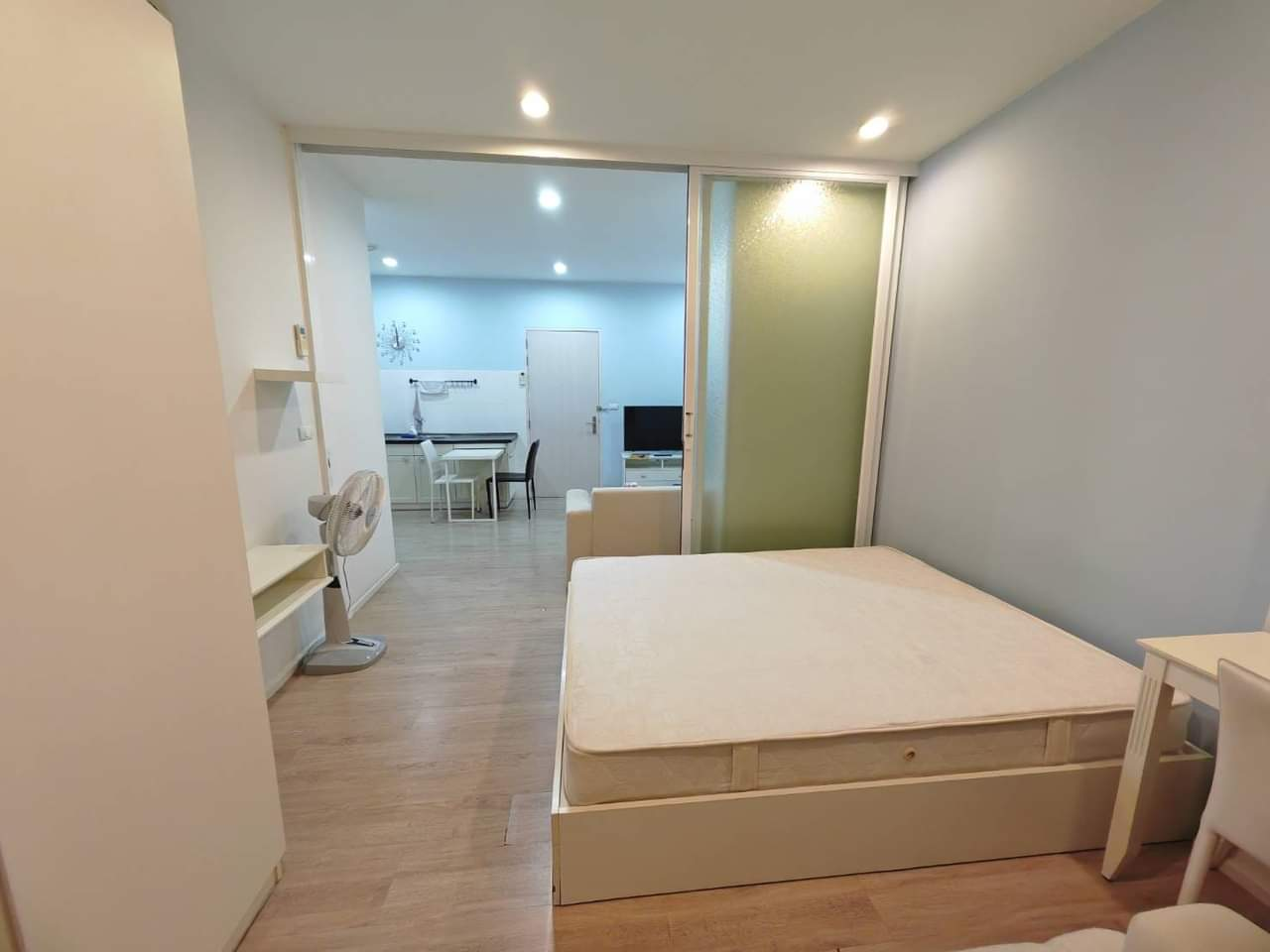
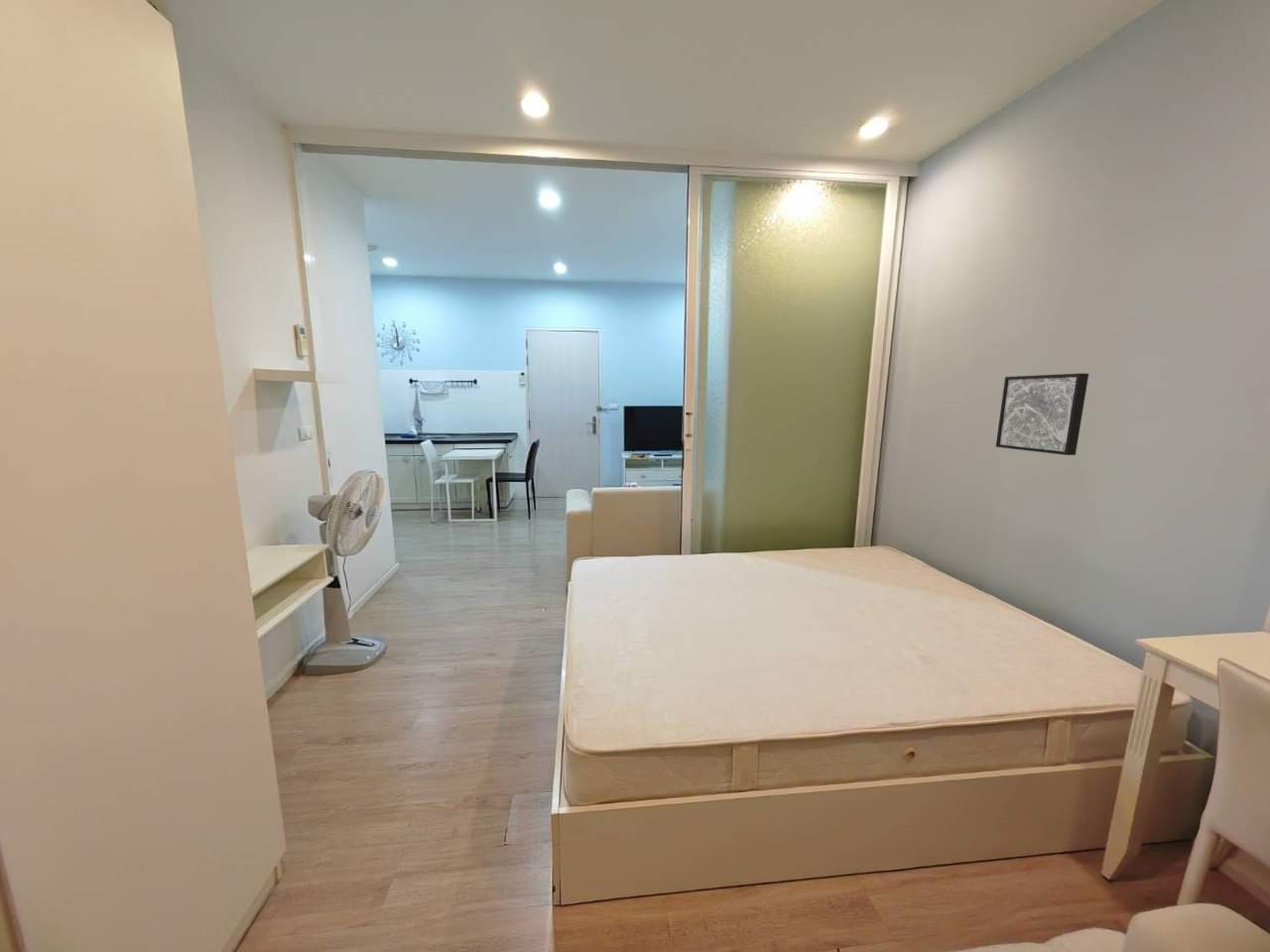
+ wall art (1038, 413)
